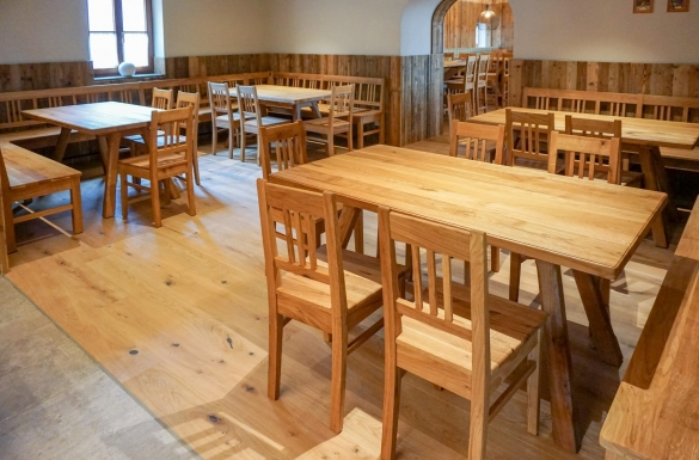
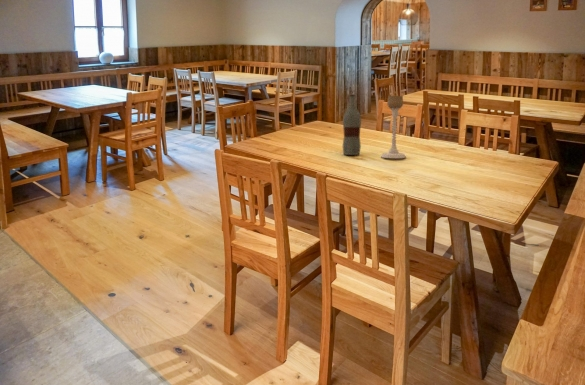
+ candle holder (394, 126)
+ bottle (351, 124)
